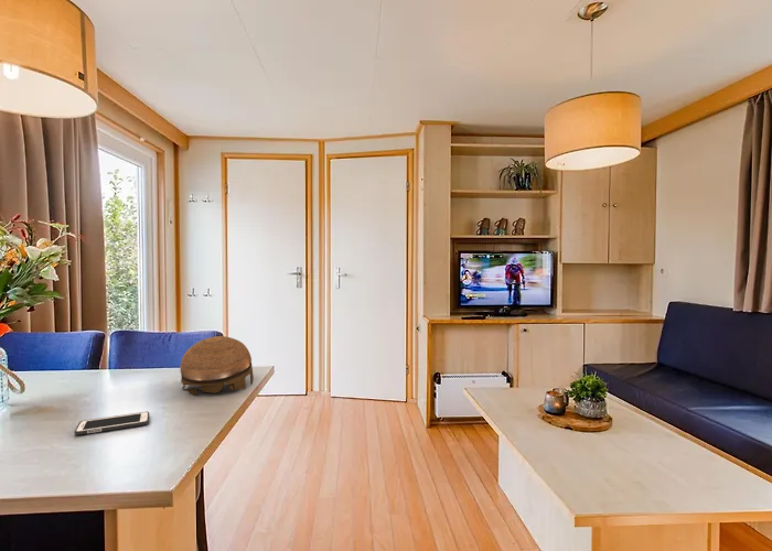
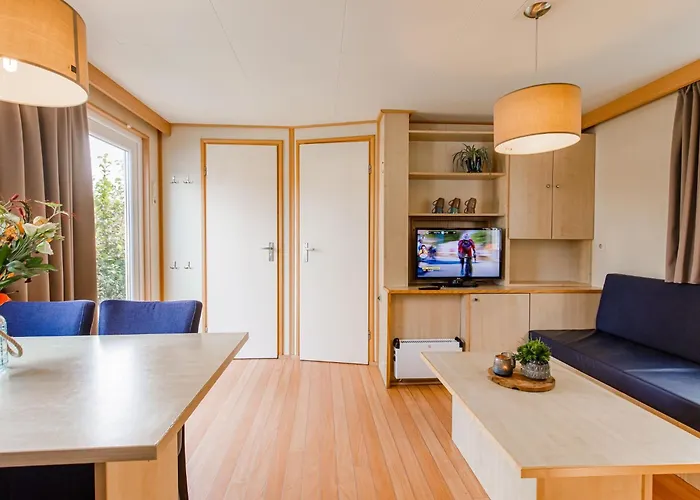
- cell phone (114, 422)
- decorative bowl (217, 361)
